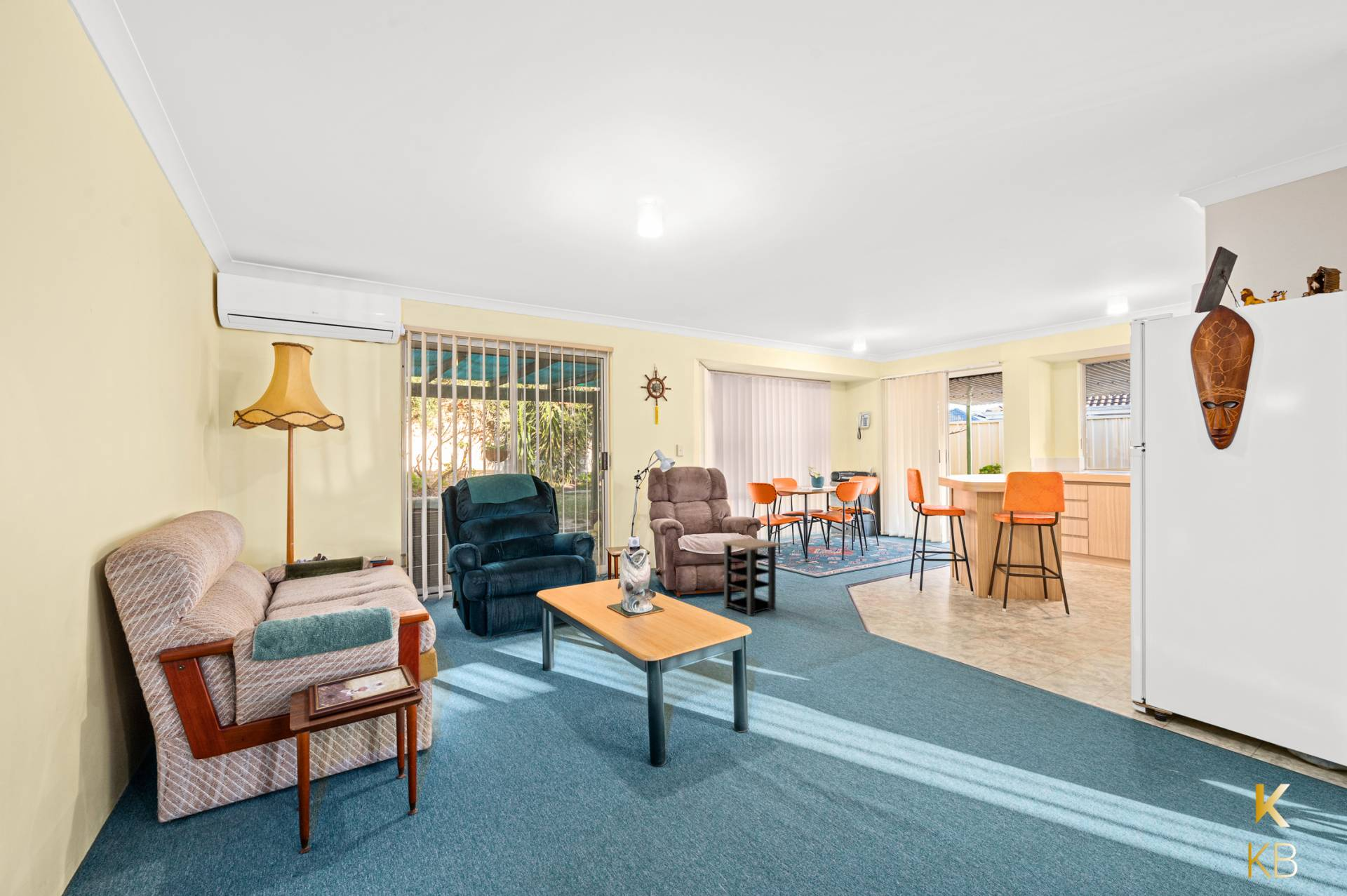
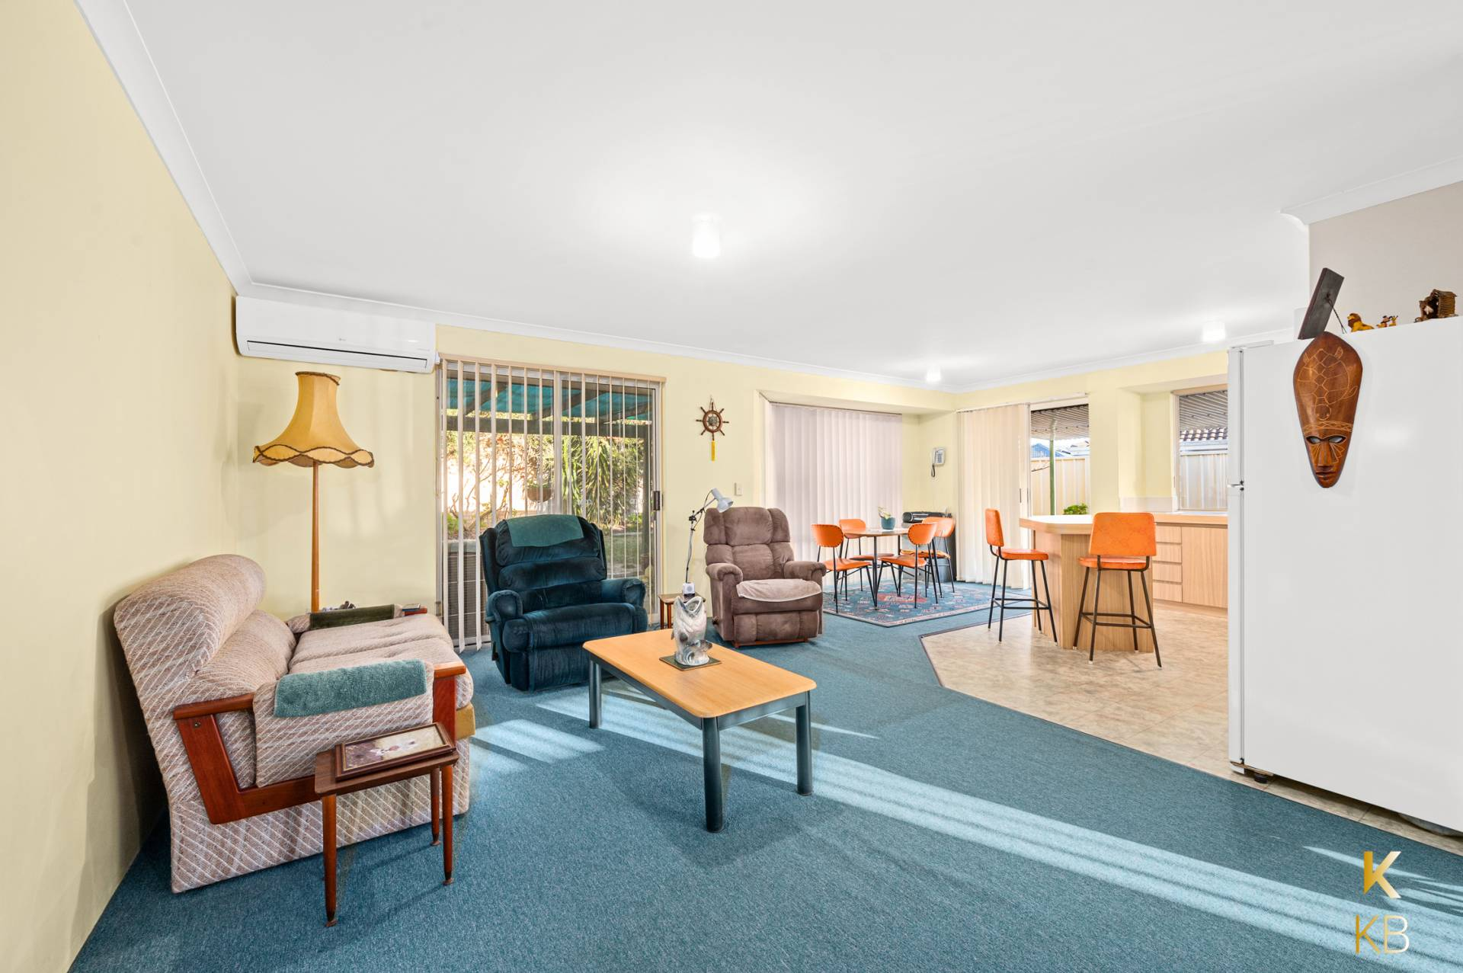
- side table (750, 575)
